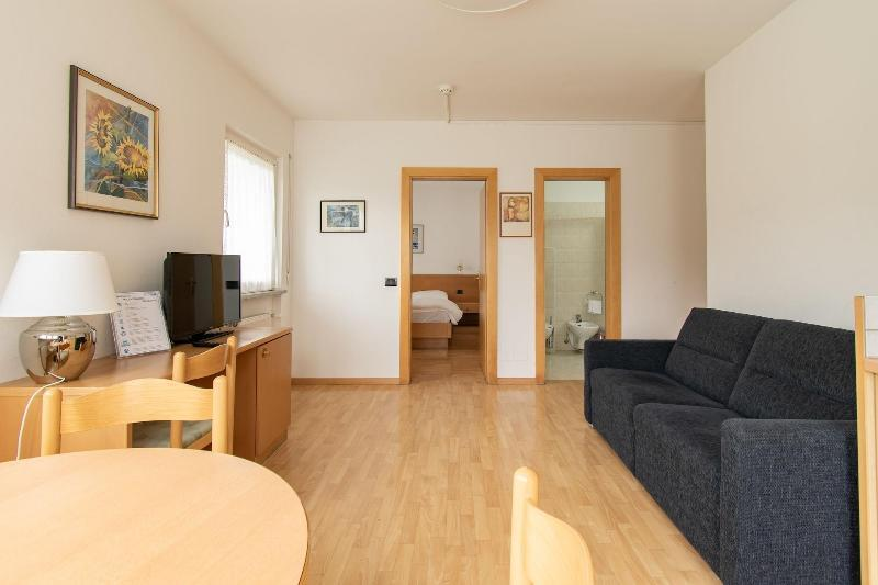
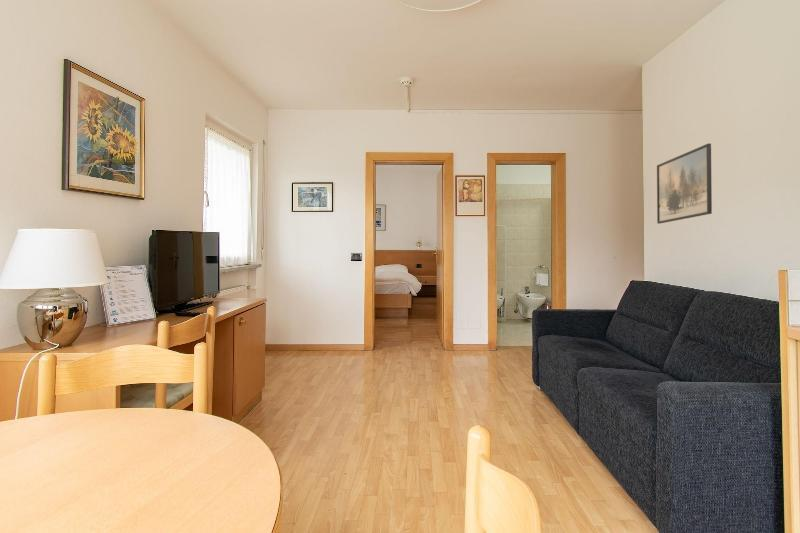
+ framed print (681, 187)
